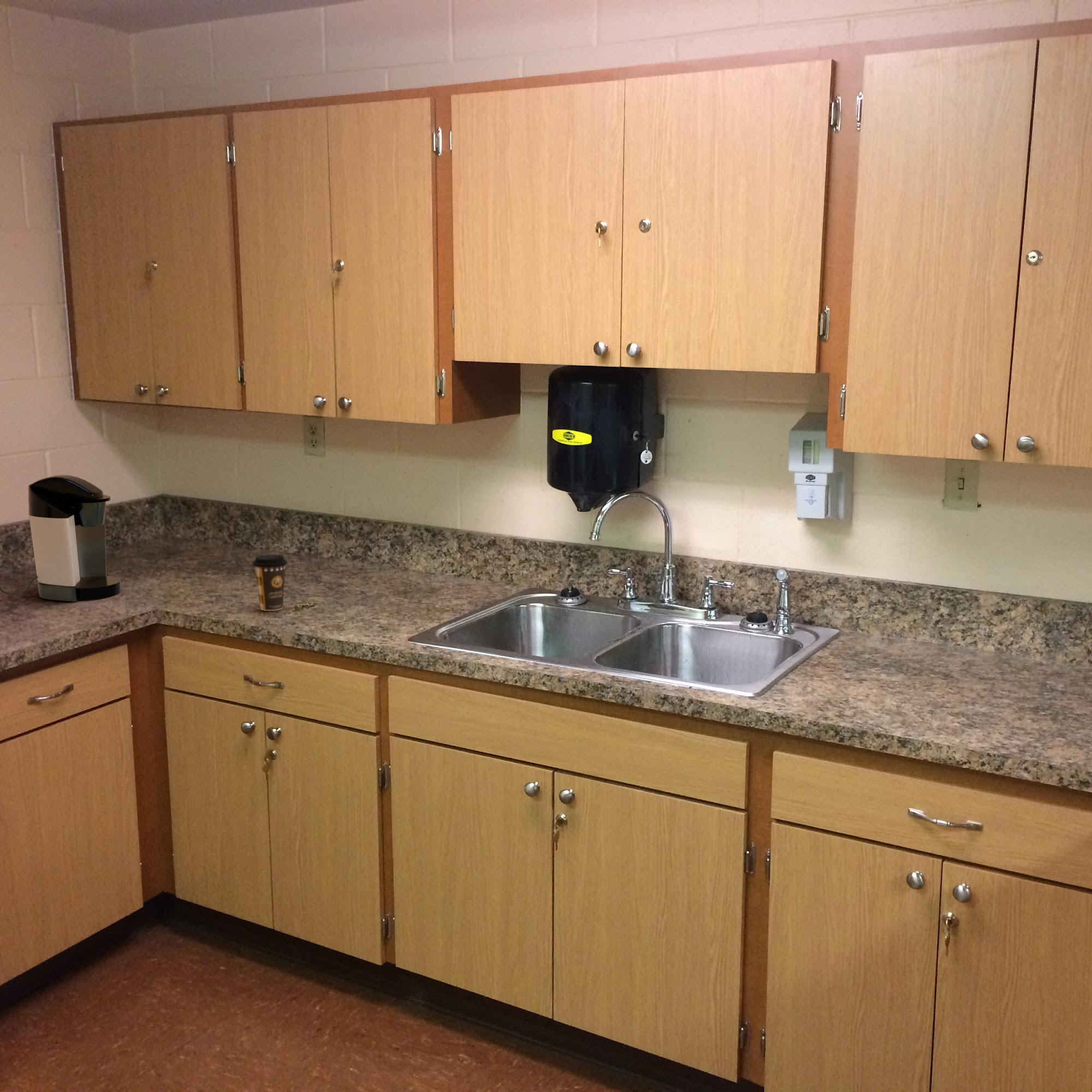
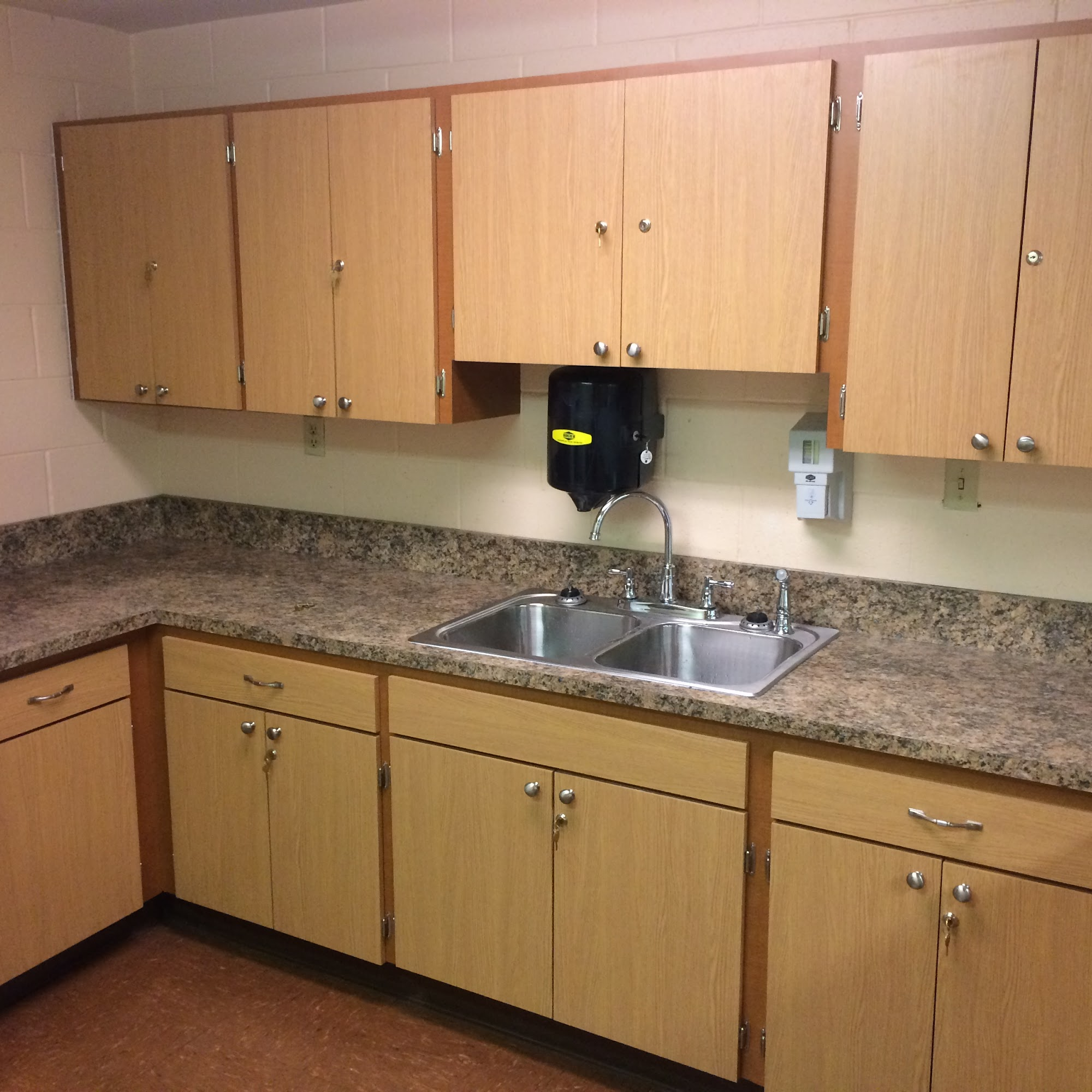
- coffee maker (59, 539)
- coffee cup (270, 583)
